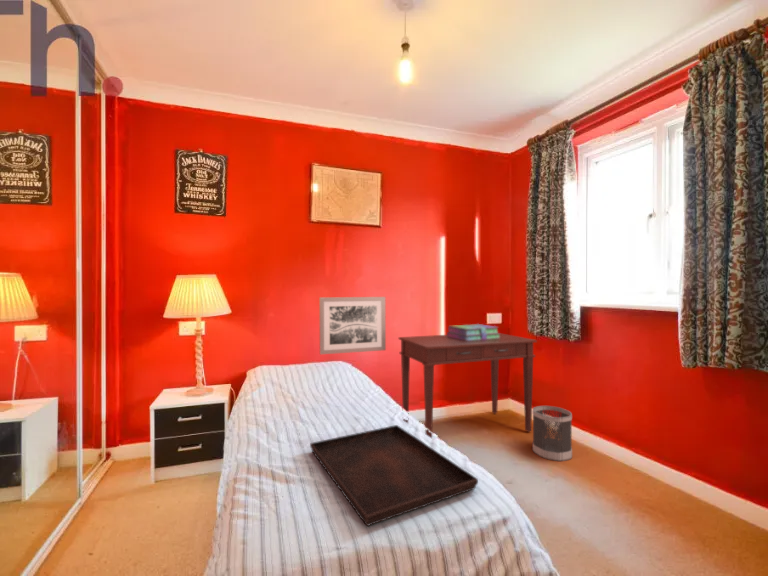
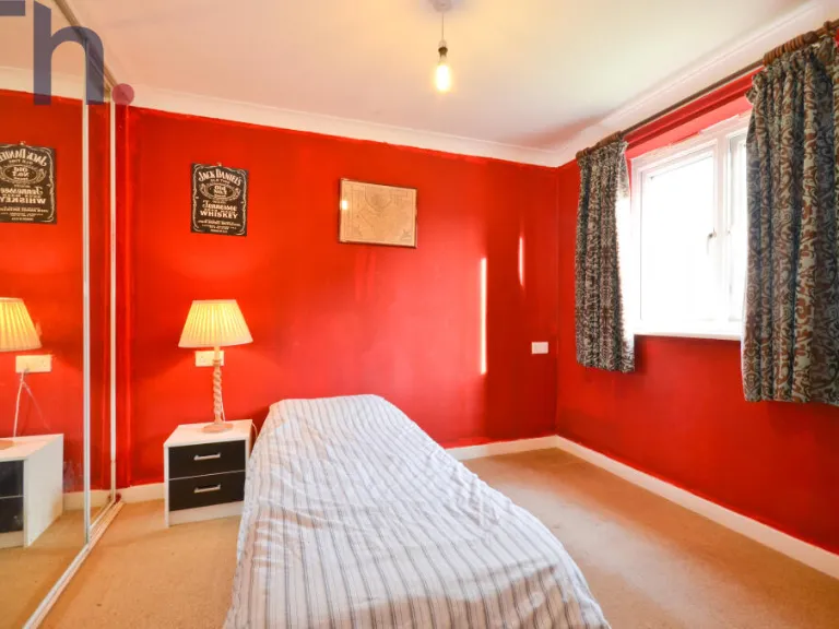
- wastebasket (552, 432)
- serving tray (385, 463)
- desk (464, 362)
- stack of books (473, 331)
- wall art (353, 324)
